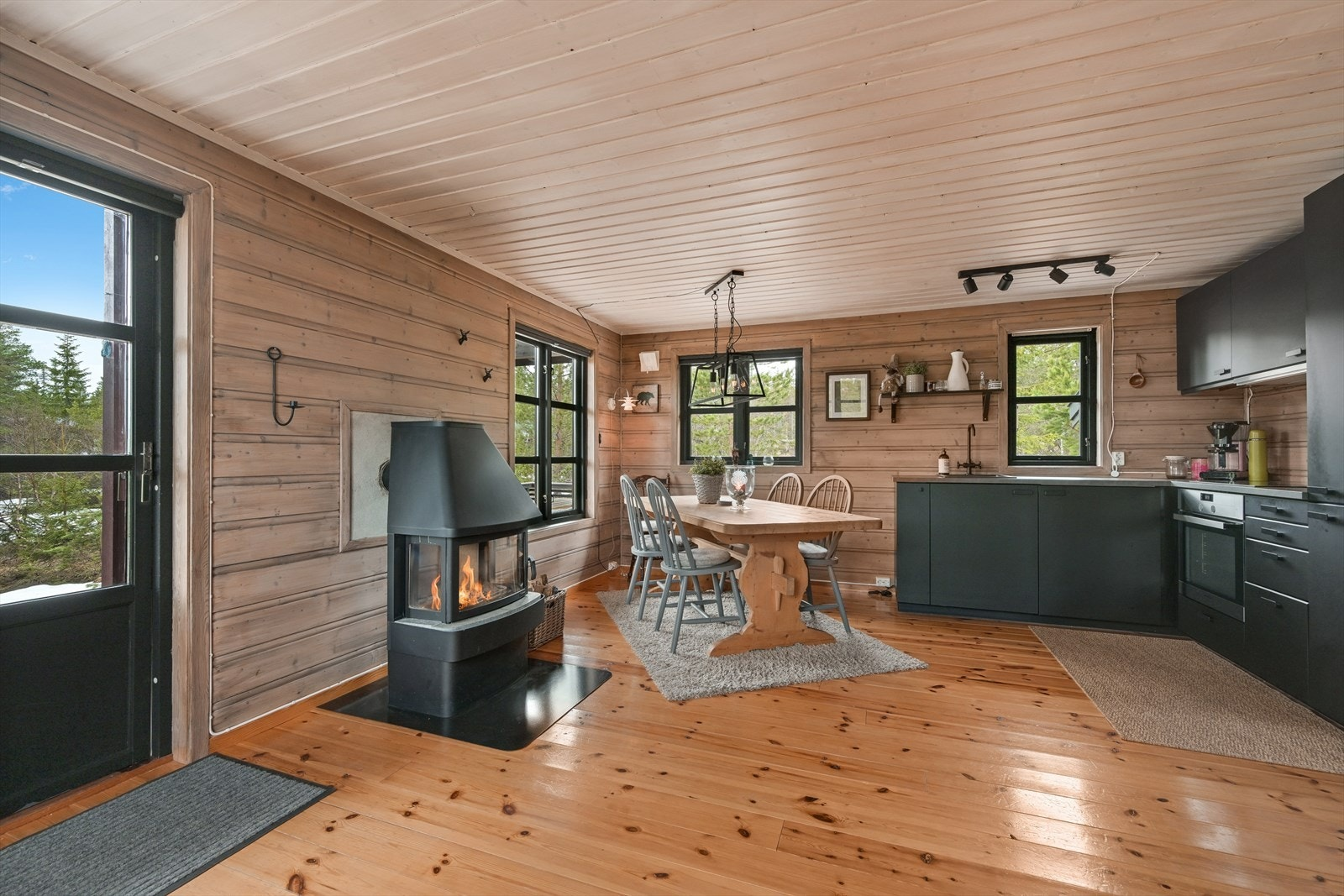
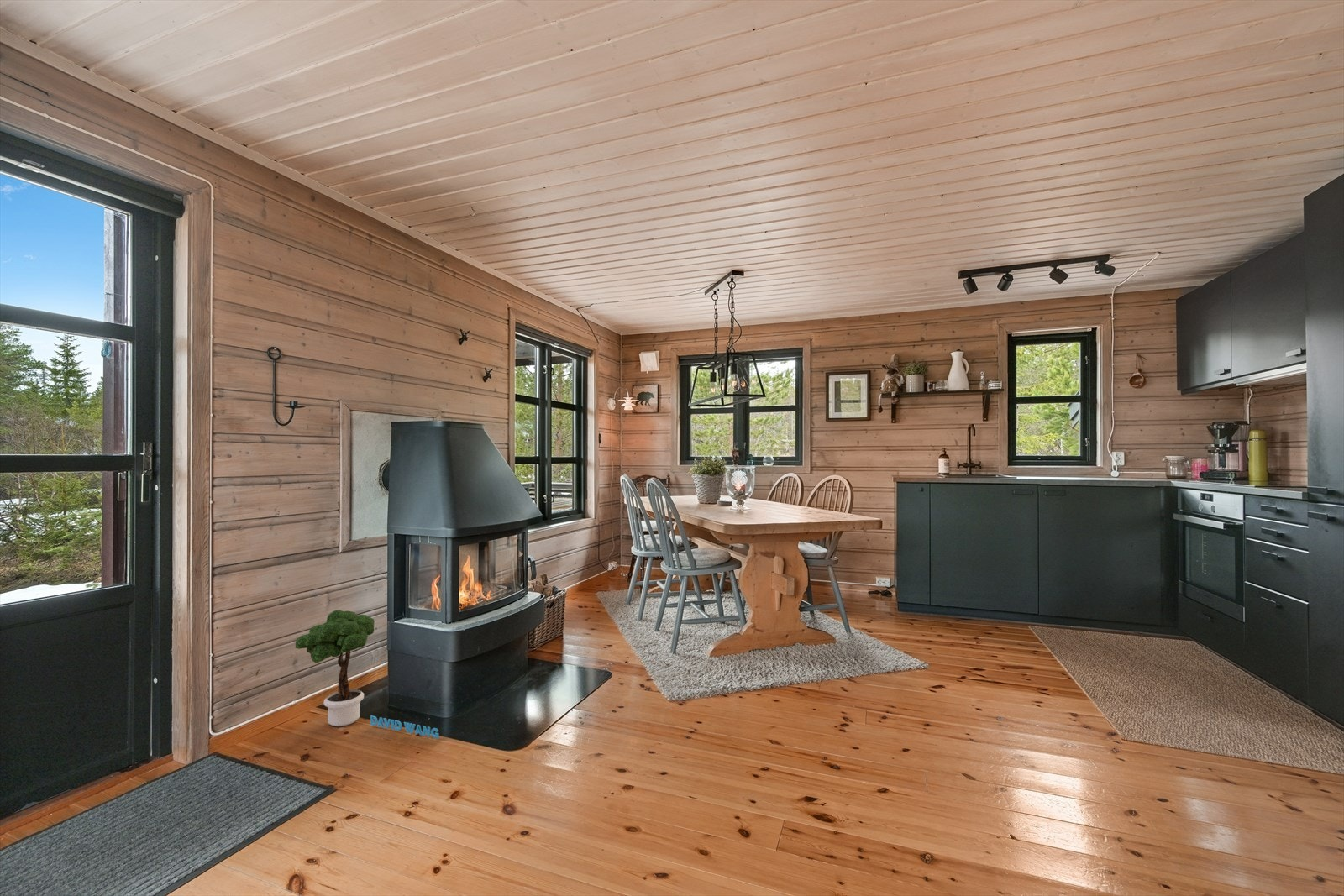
+ potted tree (365, 645)
